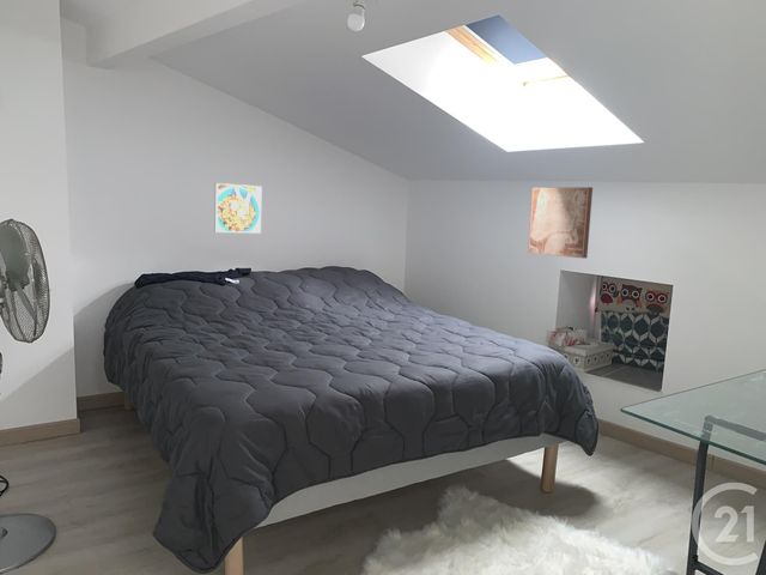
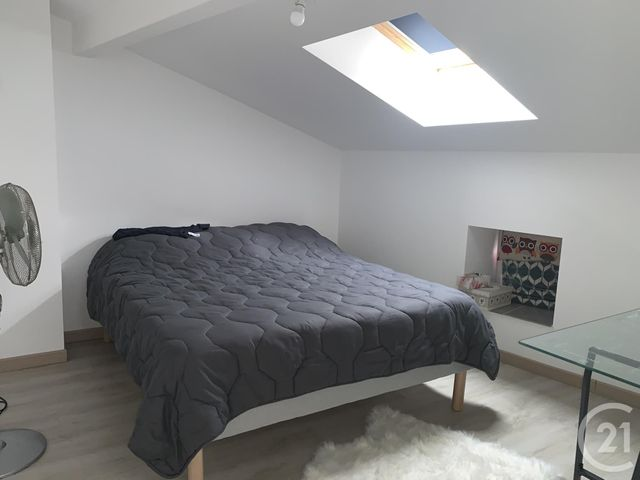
- wall art (558, 222)
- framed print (238, 208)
